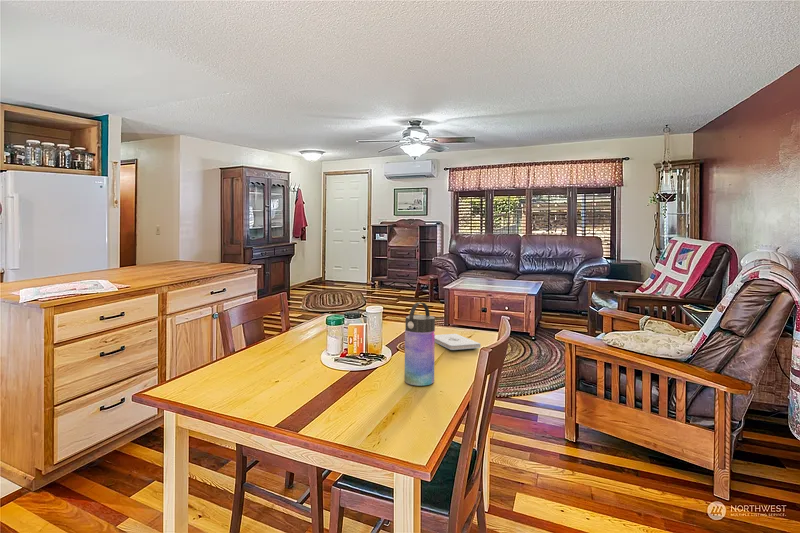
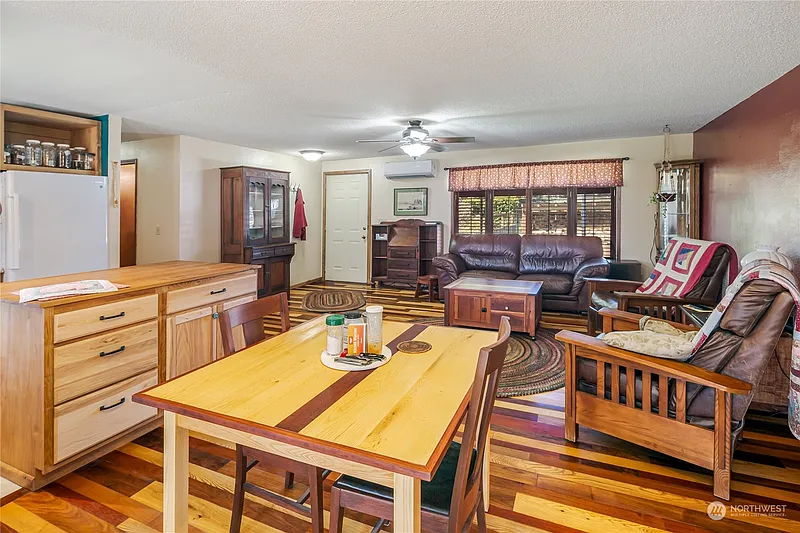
- notepad (453, 341)
- water bottle (419, 341)
